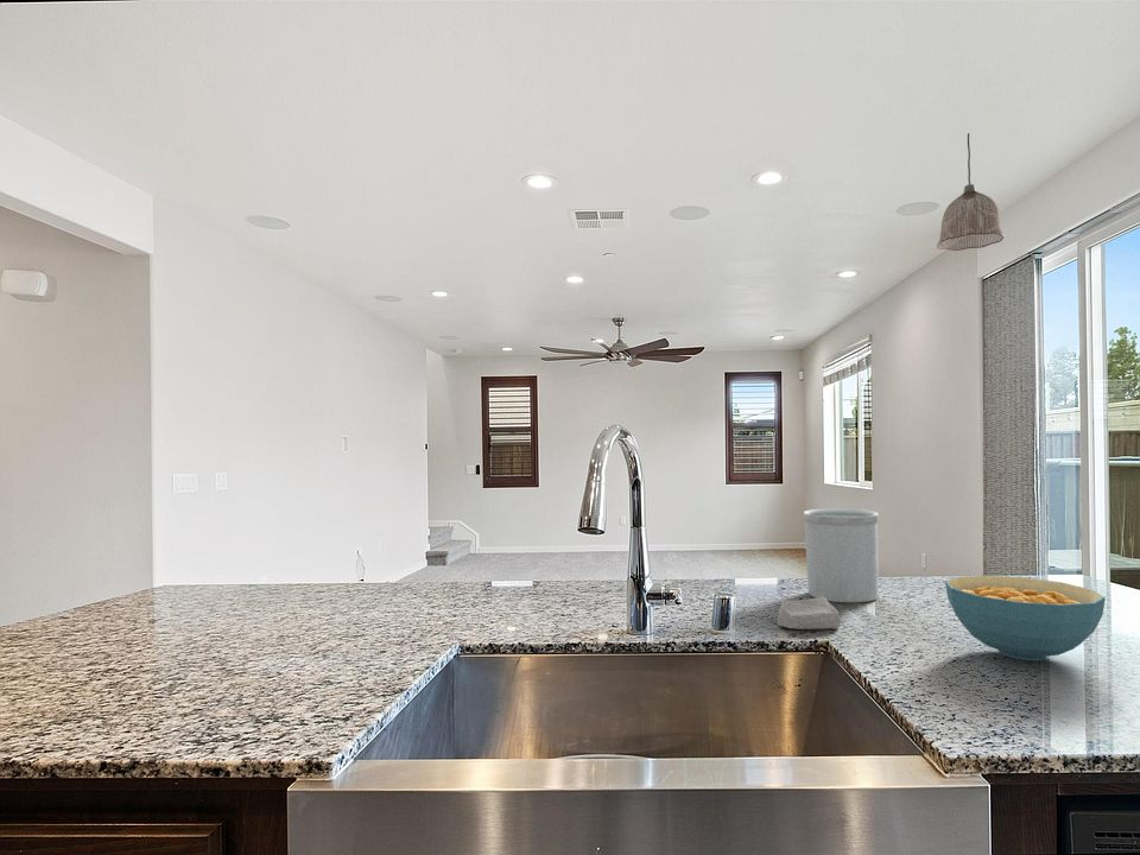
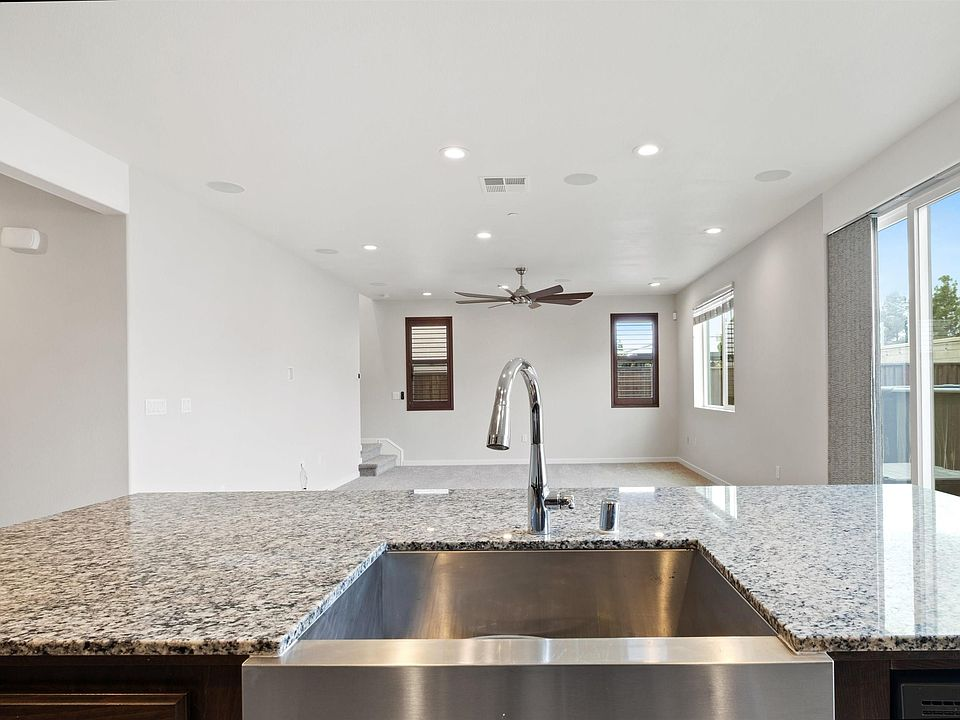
- pendant lamp (969, 188)
- utensil holder (841, 553)
- soap bar (806, 613)
- cereal bowl (1021, 621)
